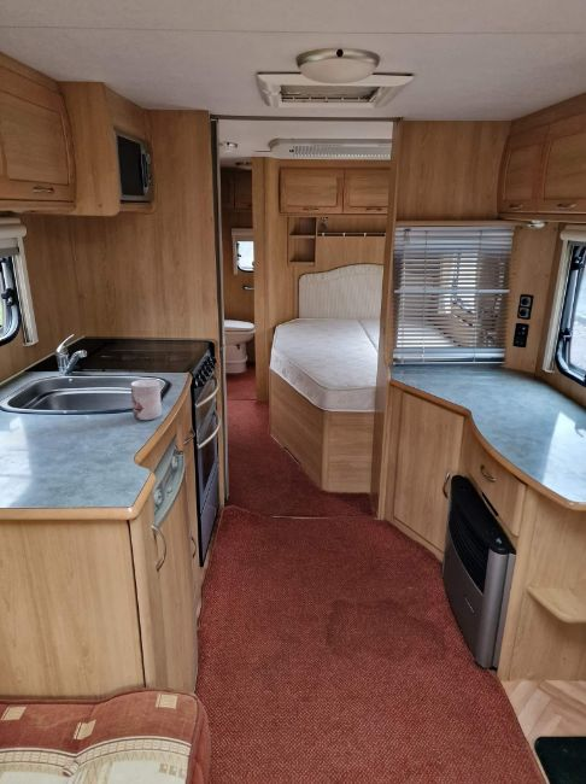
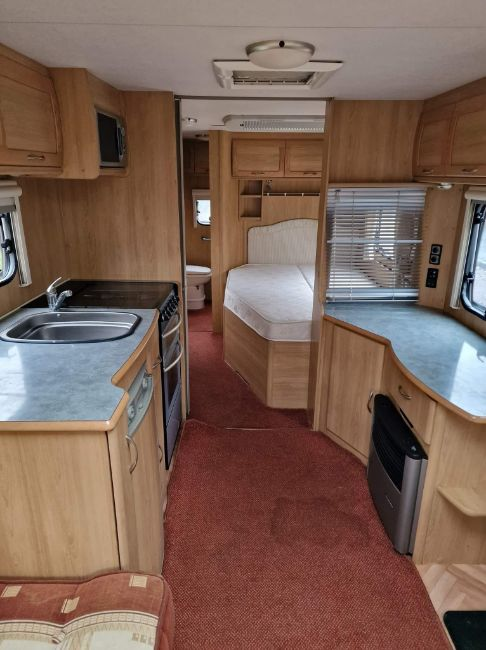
- mug (146, 398)
